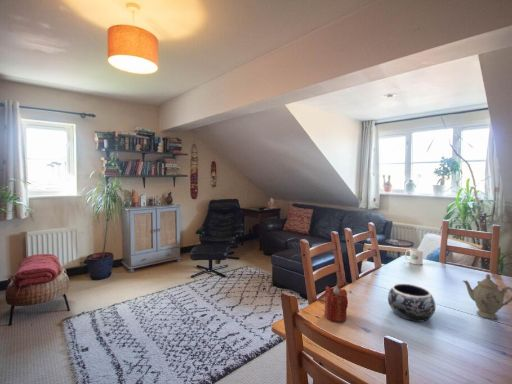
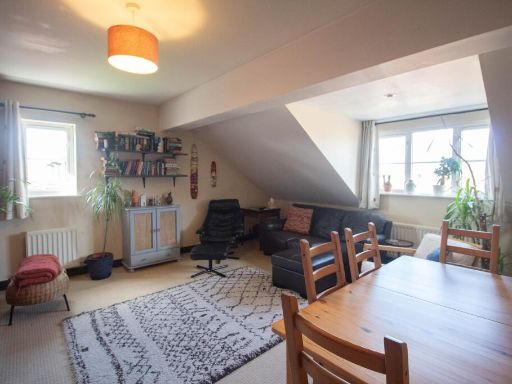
- decorative bowl (410, 301)
- candle (335, 301)
- chinaware (487, 294)
- mug (413, 255)
